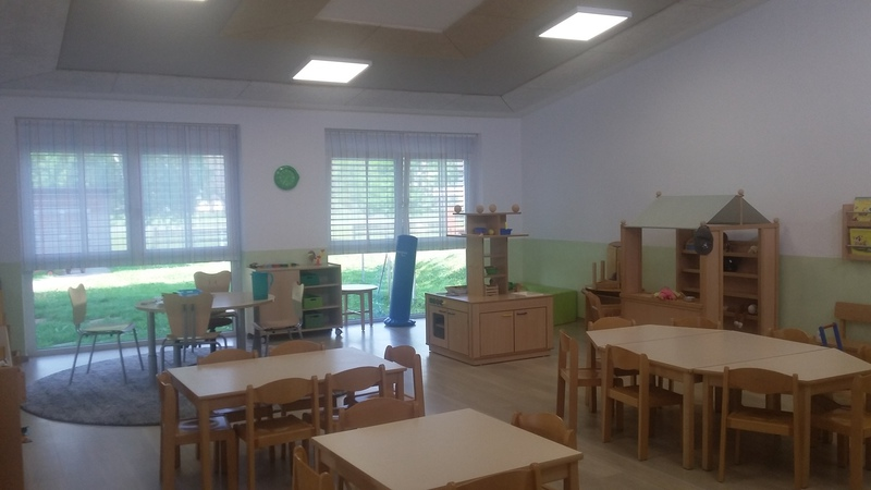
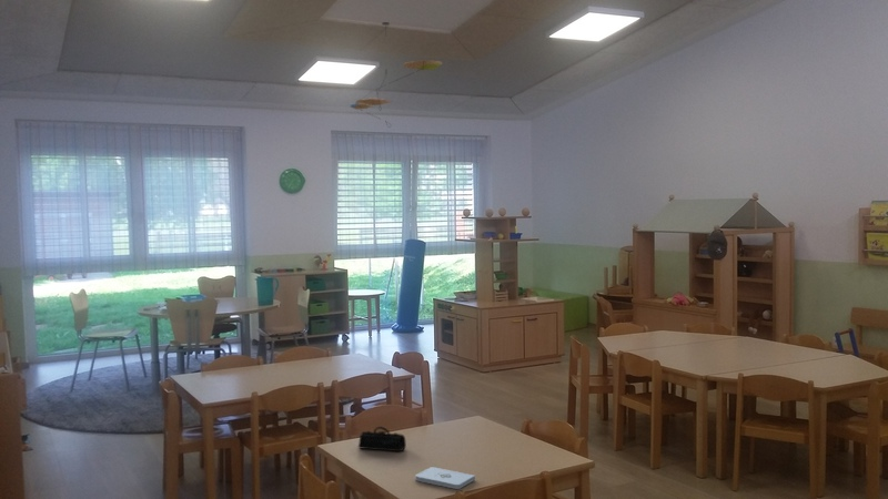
+ ceiling mobile (398, 79)
+ pencil case (382, 437)
+ notepad (444, 477)
